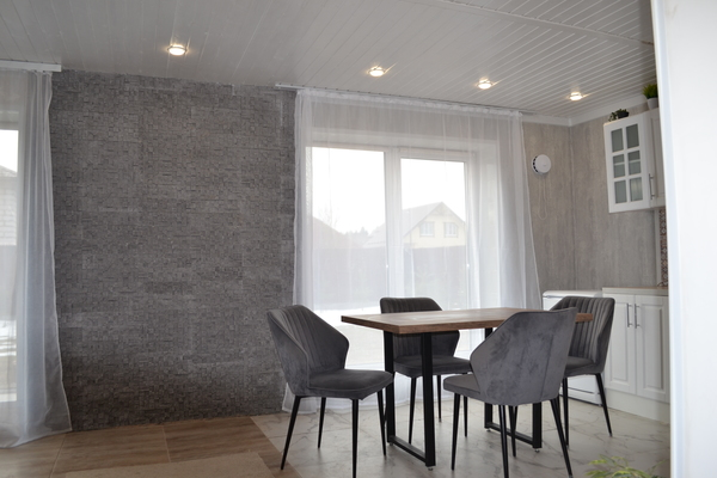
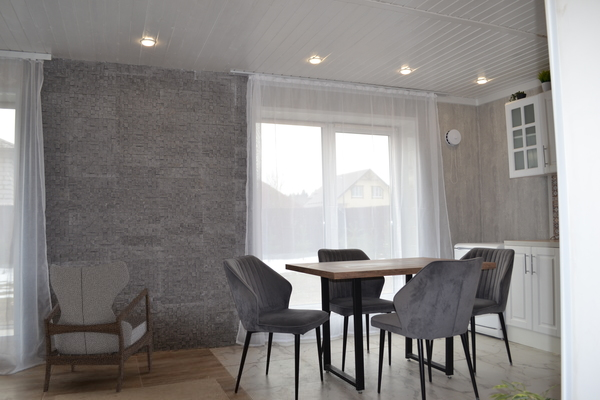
+ armchair (100, 318)
